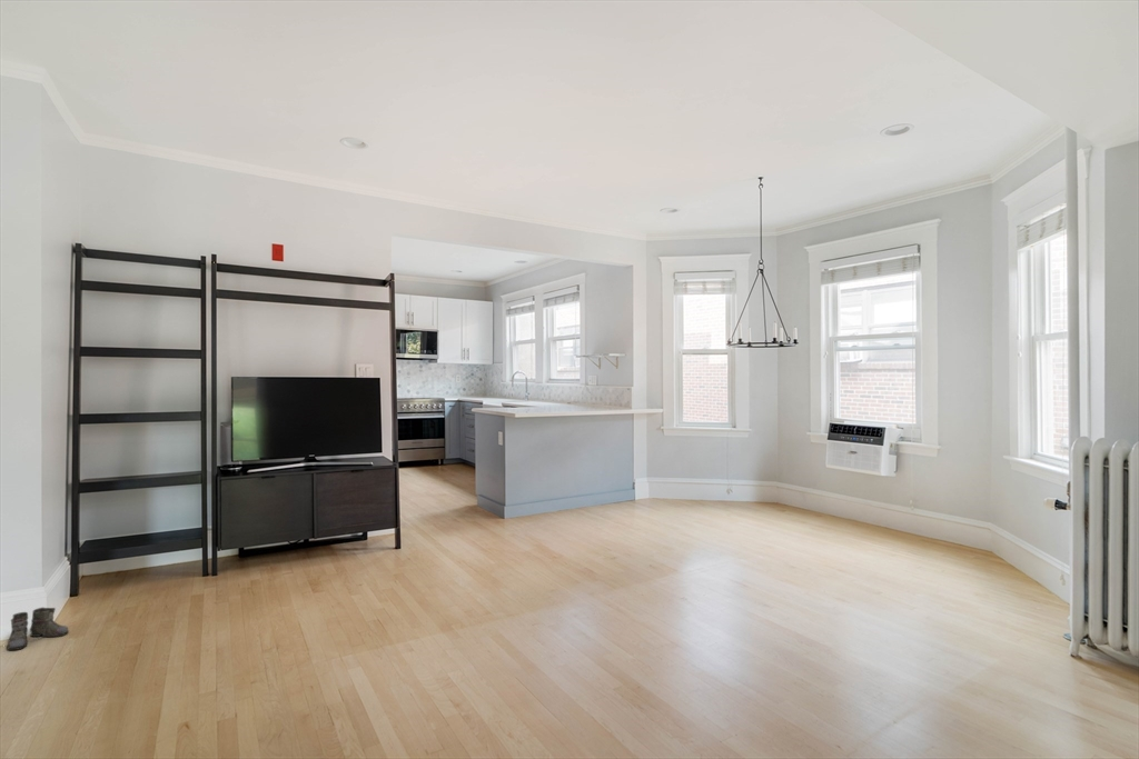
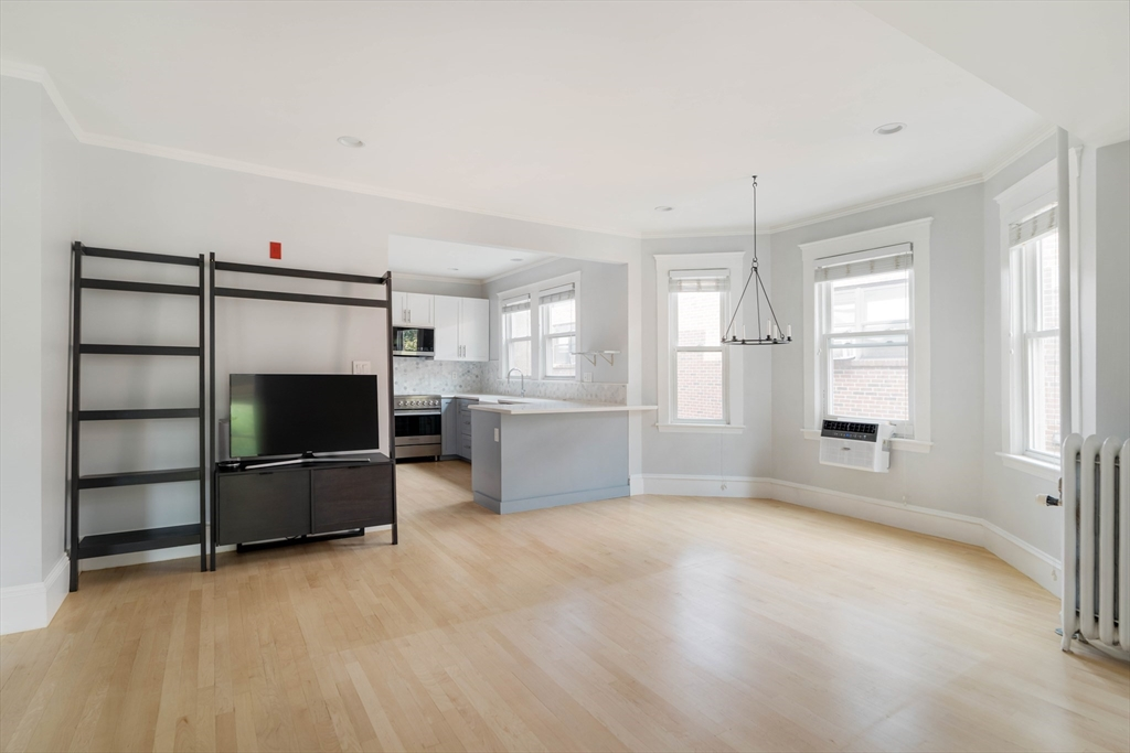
- boots (32, 626)
